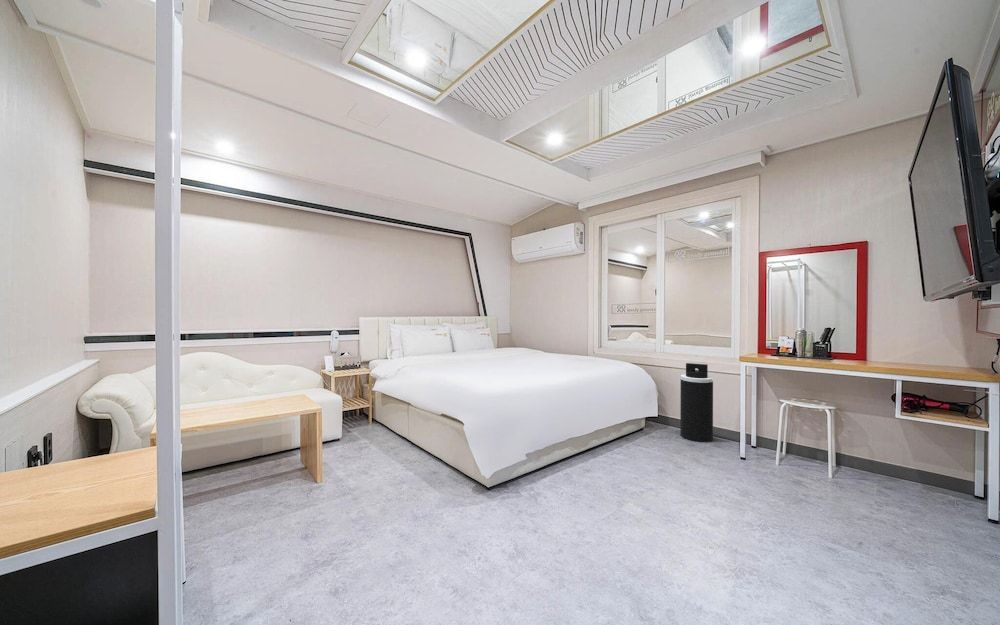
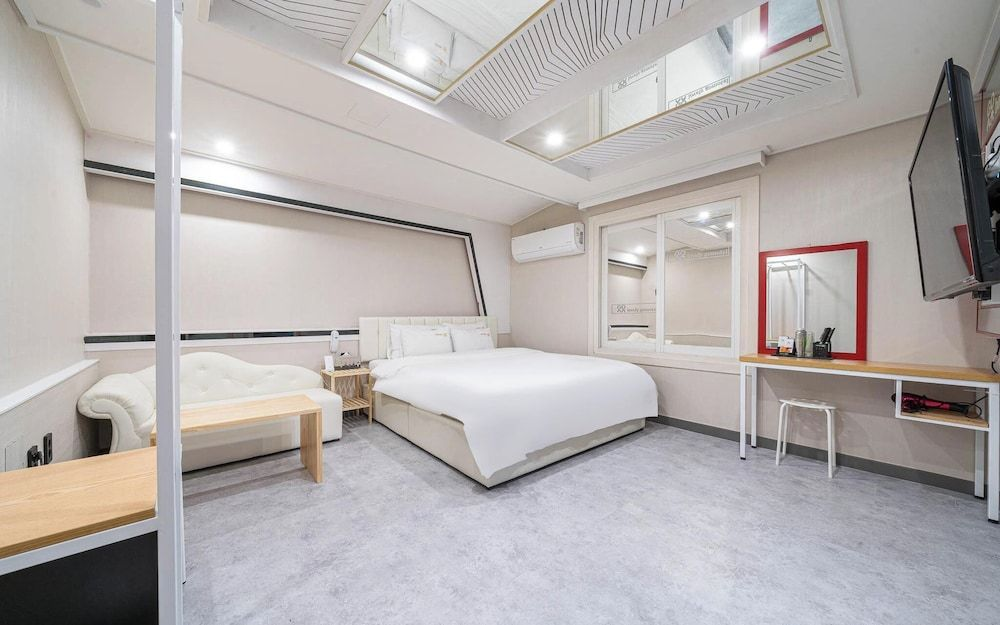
- trash can (696, 400)
